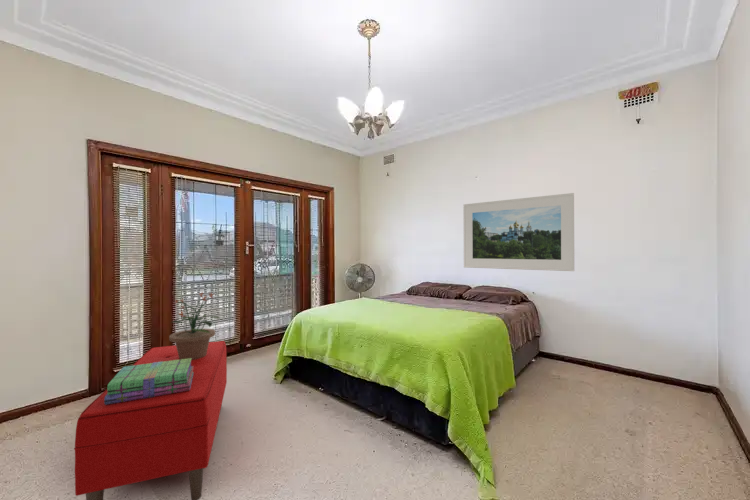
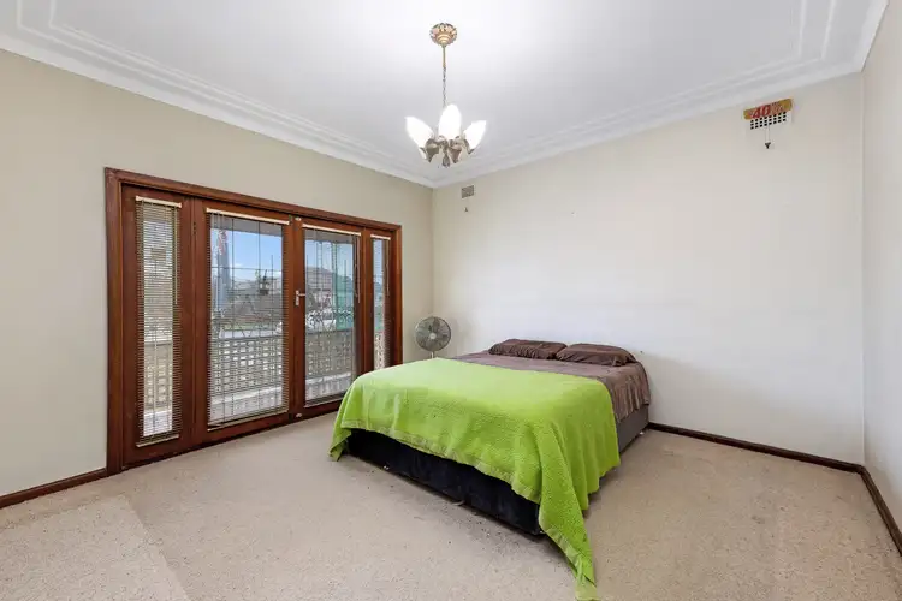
- potted plant (195, 323)
- bench (173, 407)
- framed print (513, 234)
- stack of books (154, 378)
